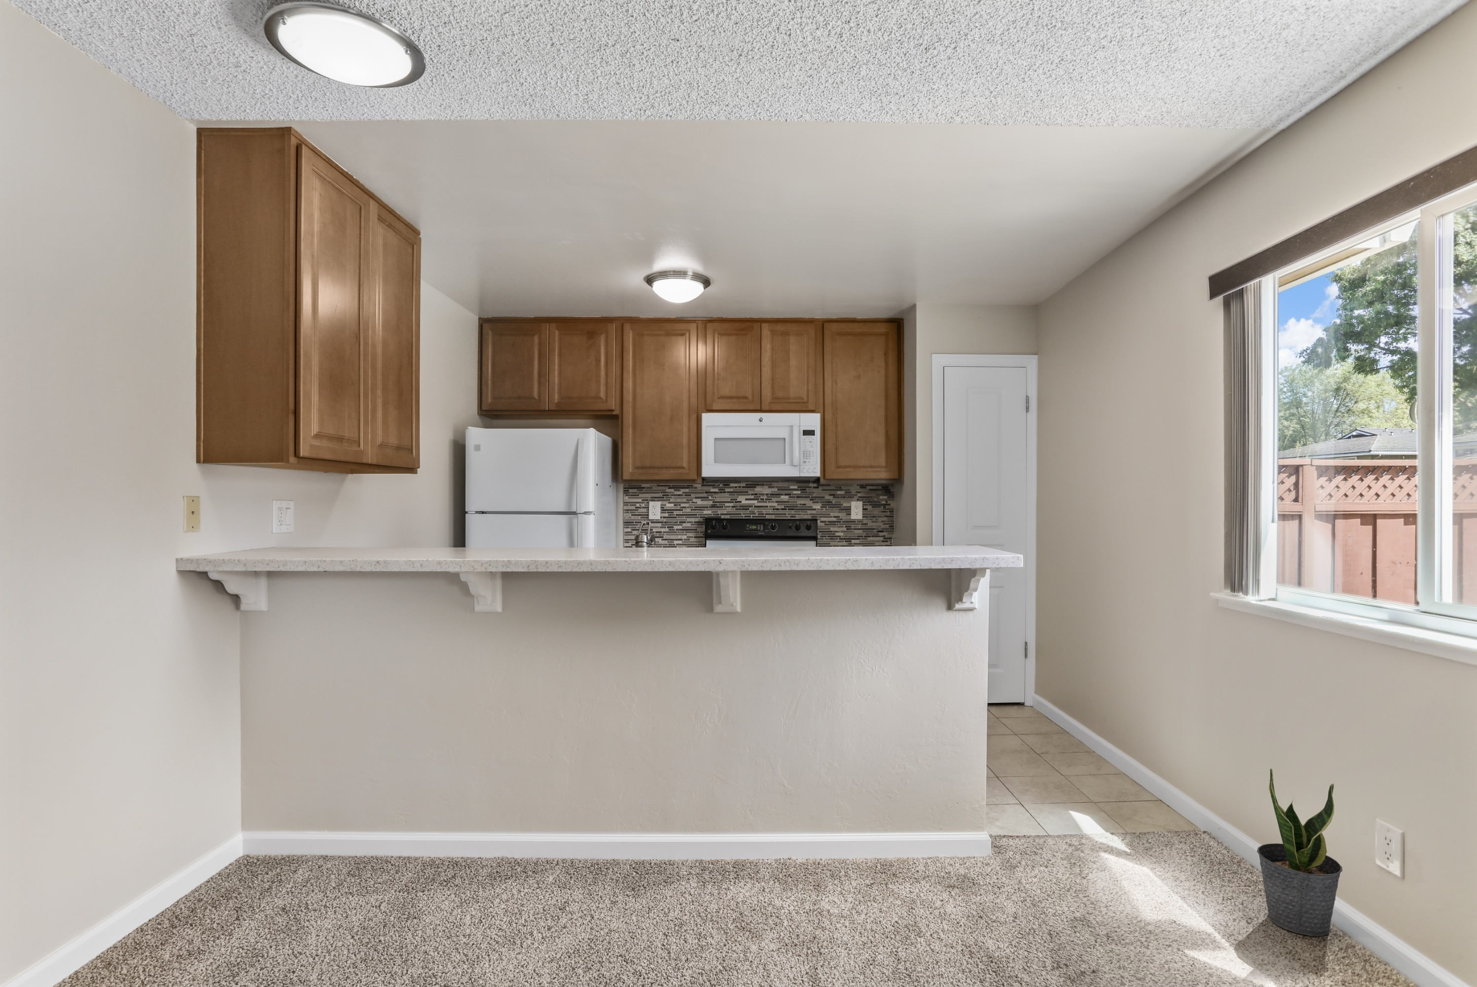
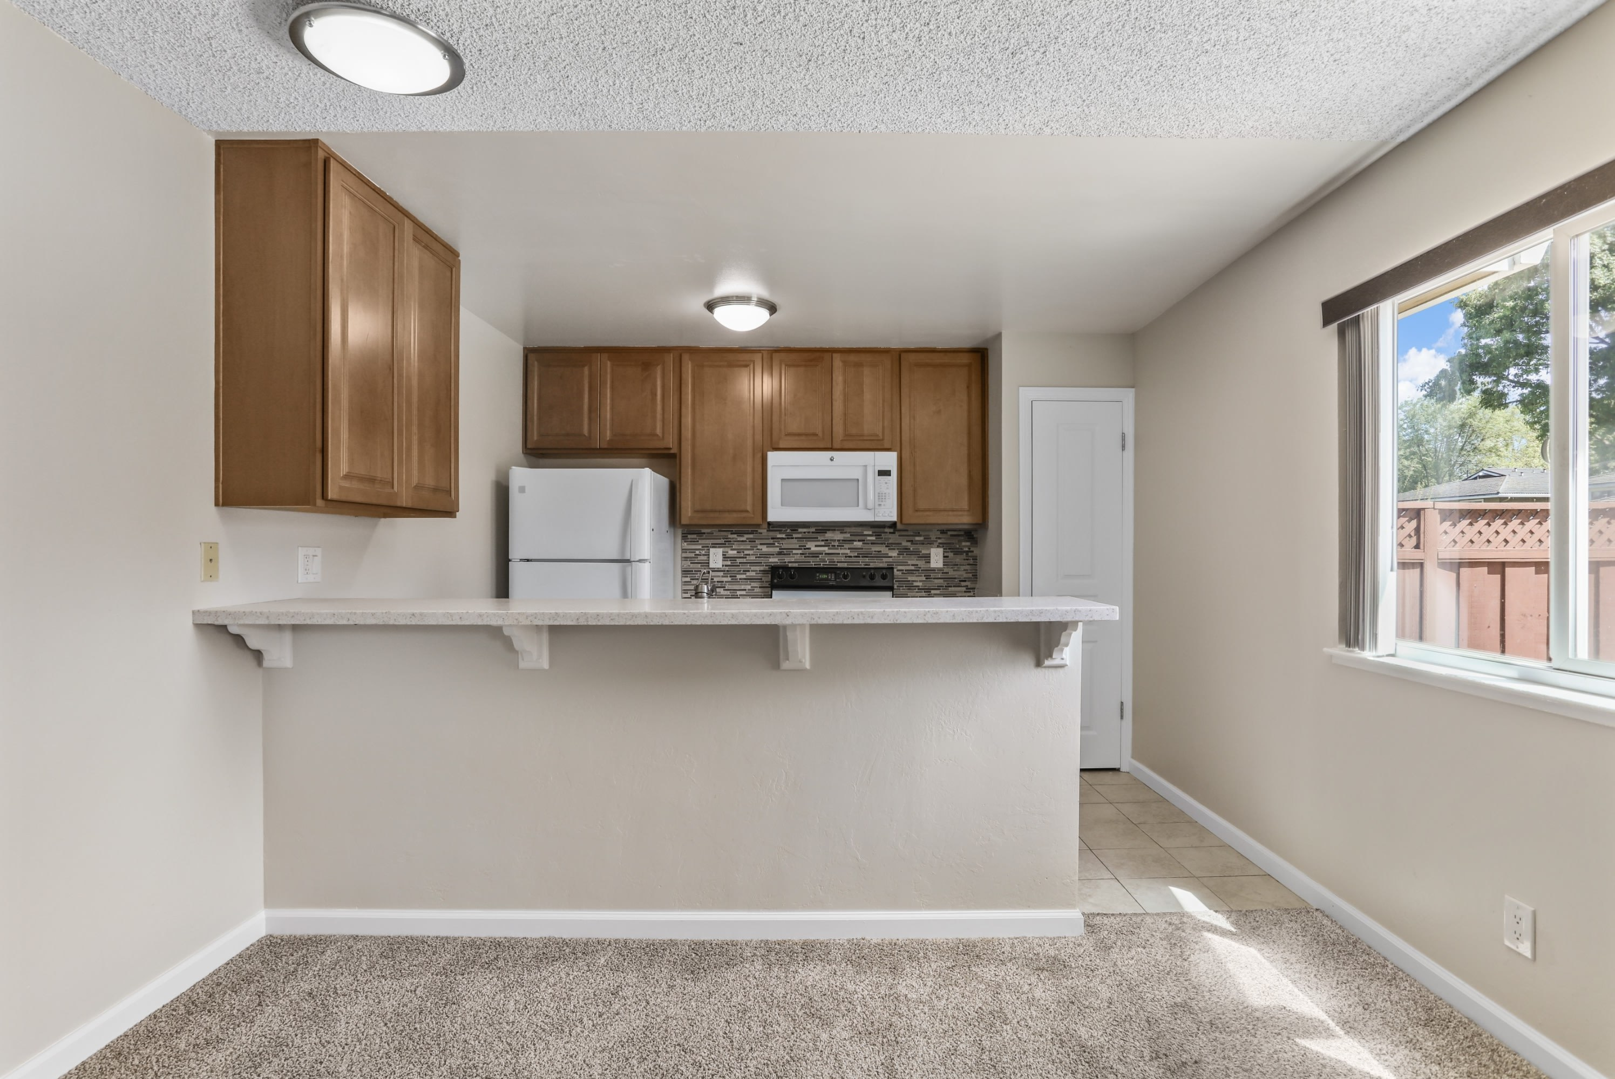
- potted plant (1299, 844)
